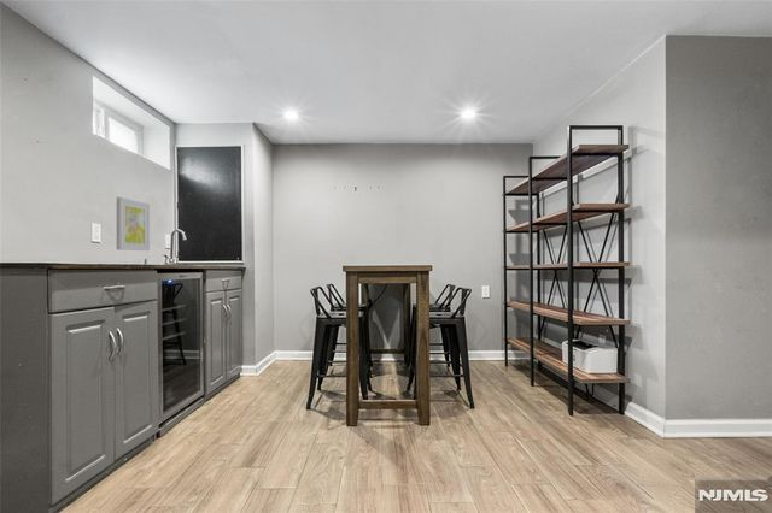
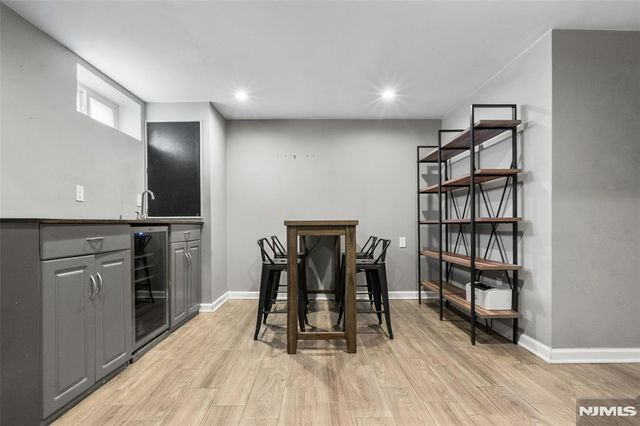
- wall art (134, 225)
